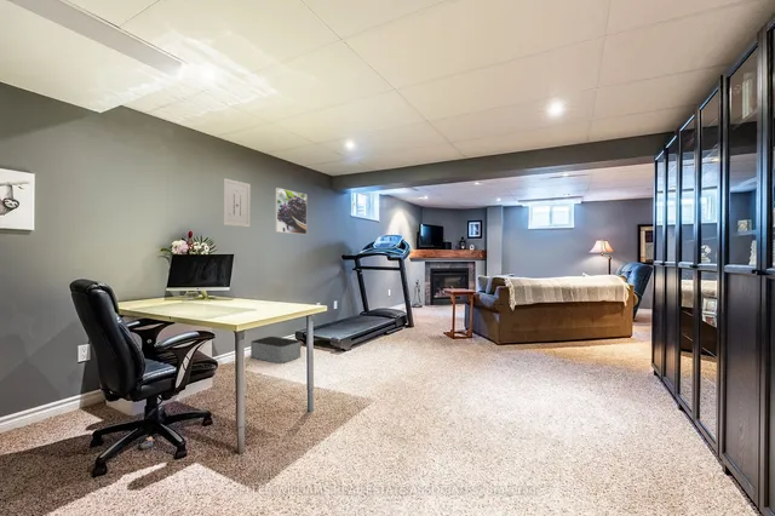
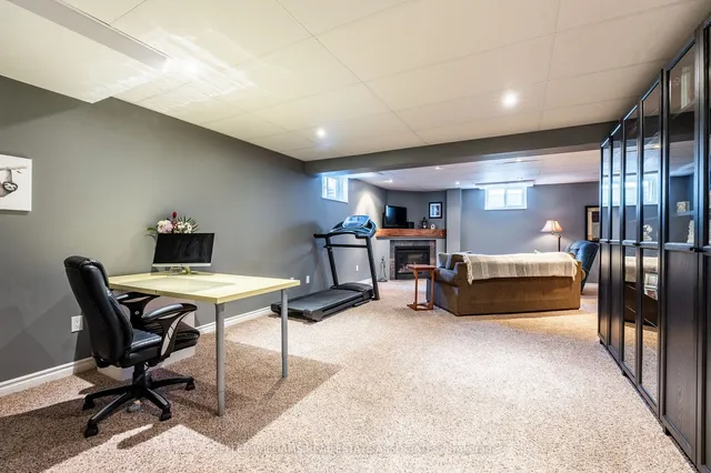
- wall art (237, 203)
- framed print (291, 212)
- storage bin (275, 349)
